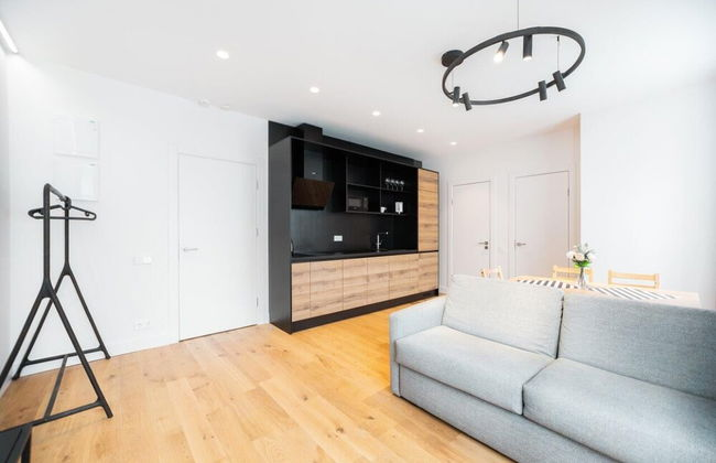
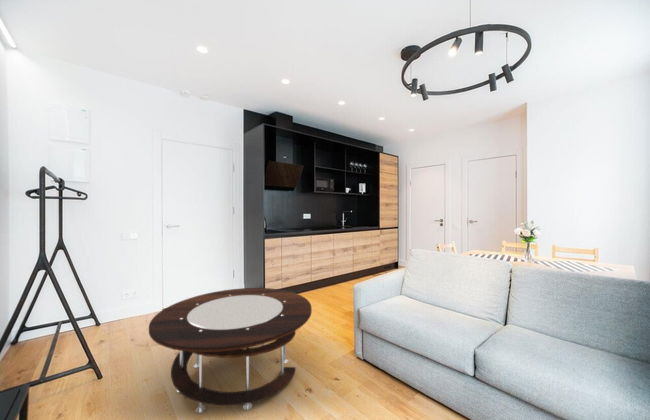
+ coffee table (237, 341)
